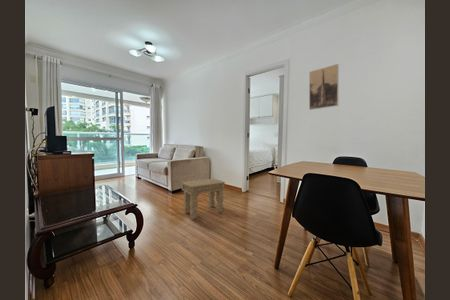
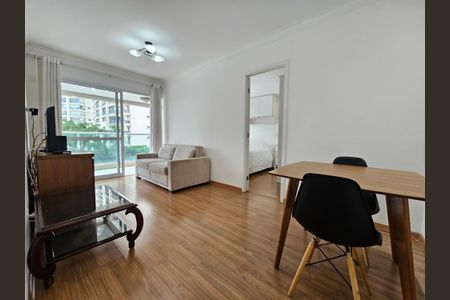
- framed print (323, 88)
- side table (203, 192)
